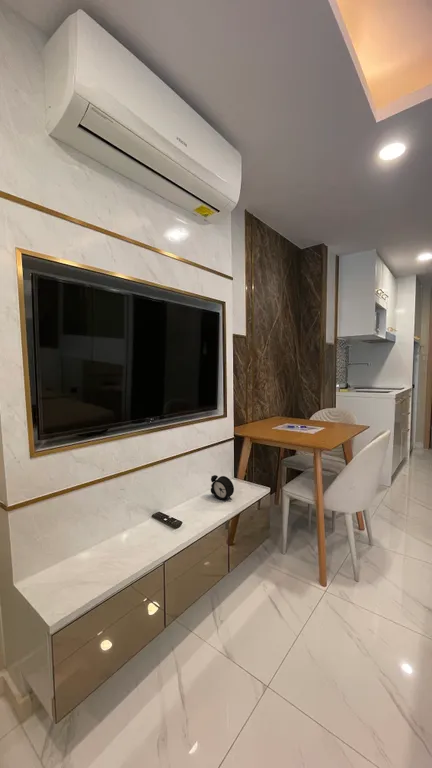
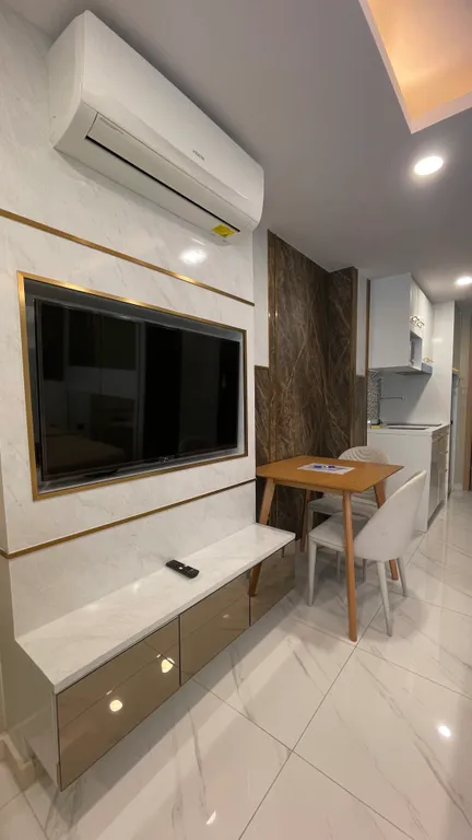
- alarm clock (221, 487)
